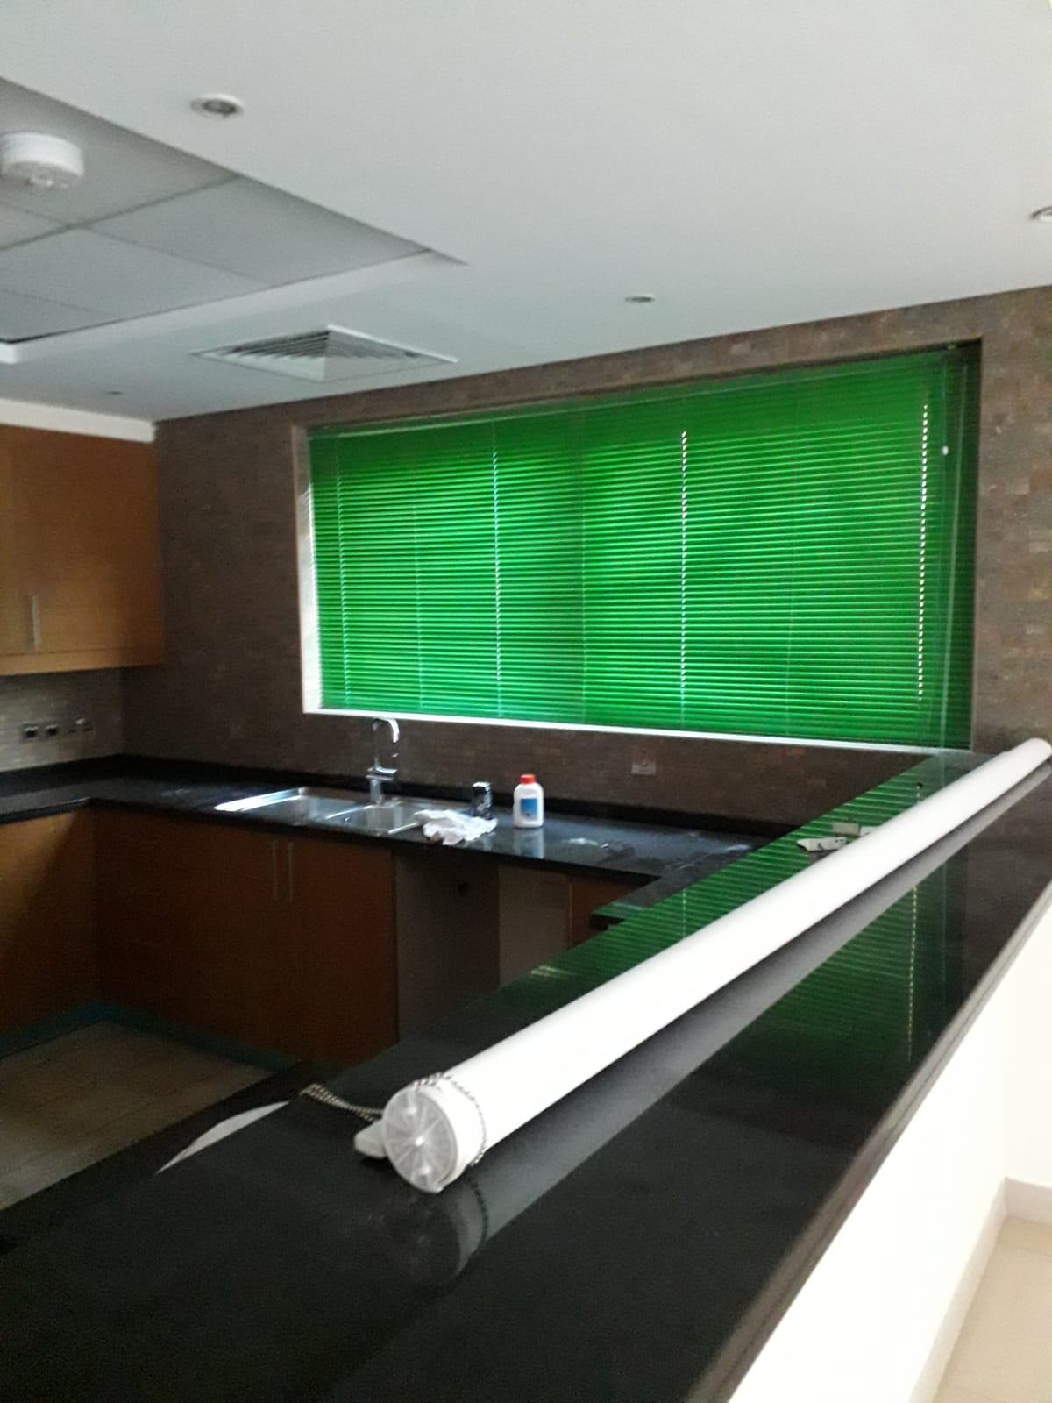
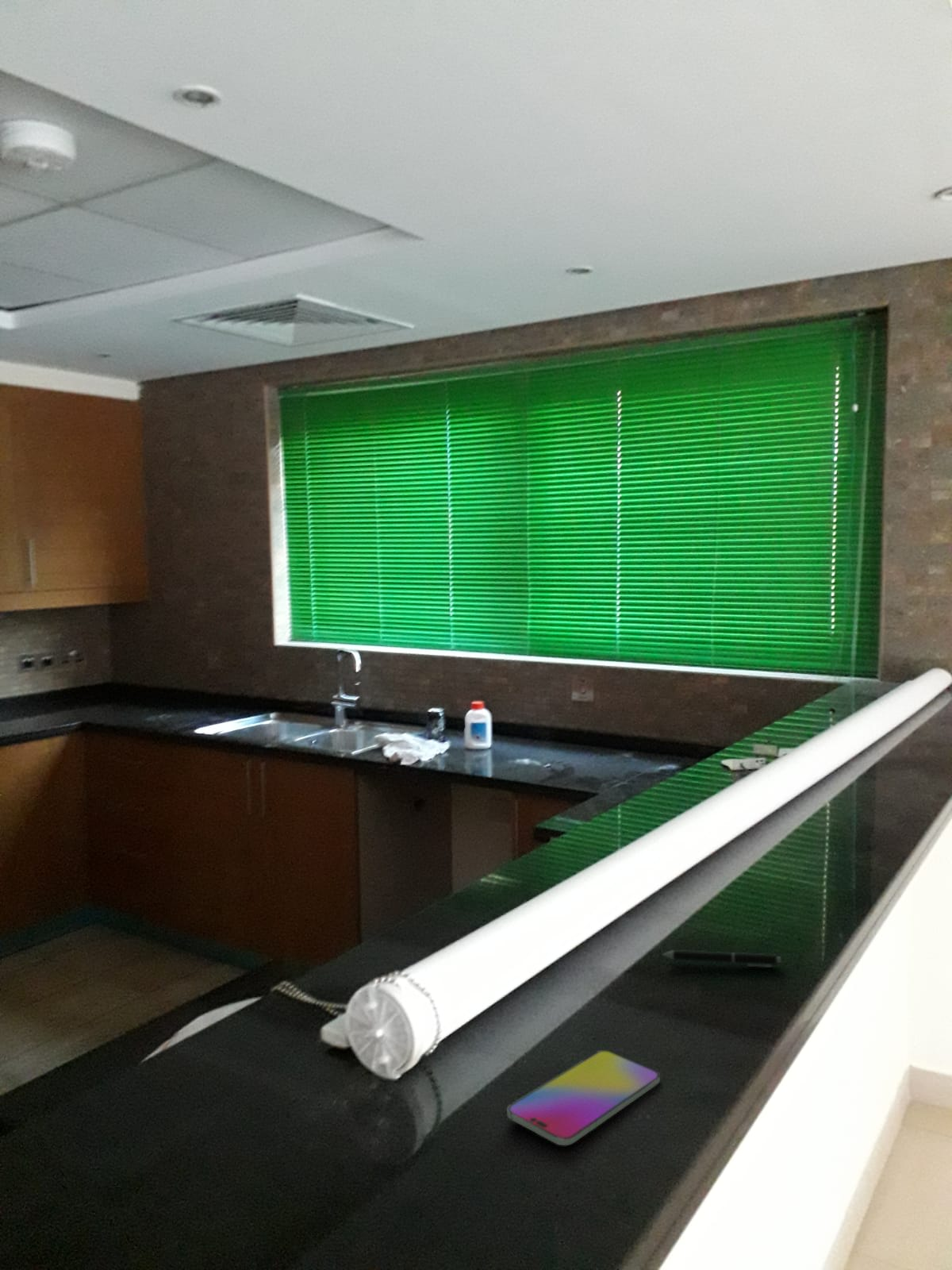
+ smartphone (585, 1094)
+ pen (720, 956)
